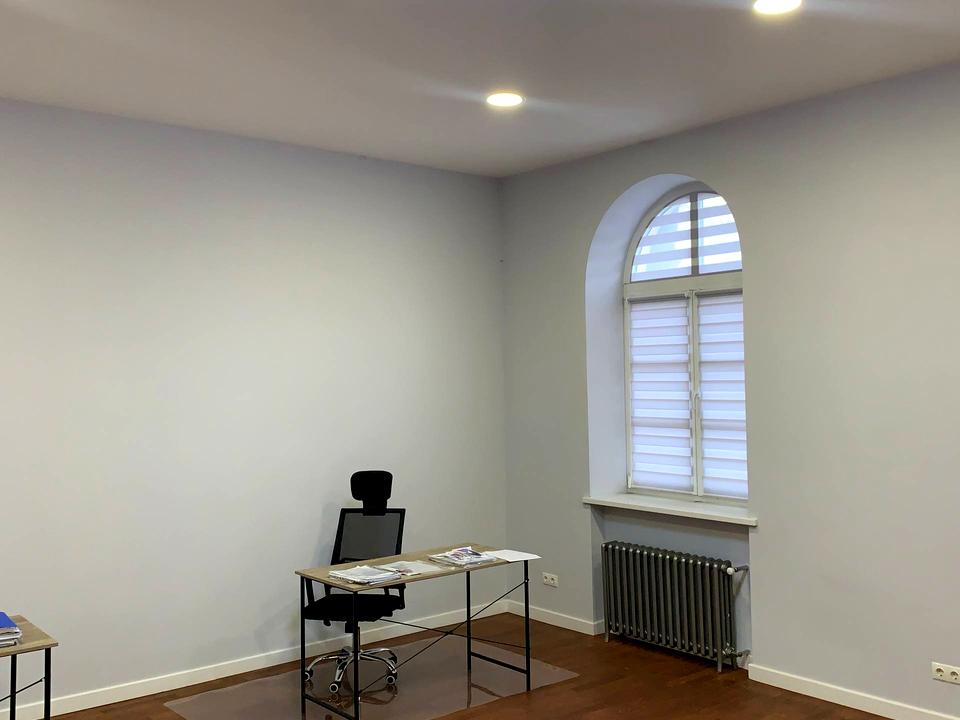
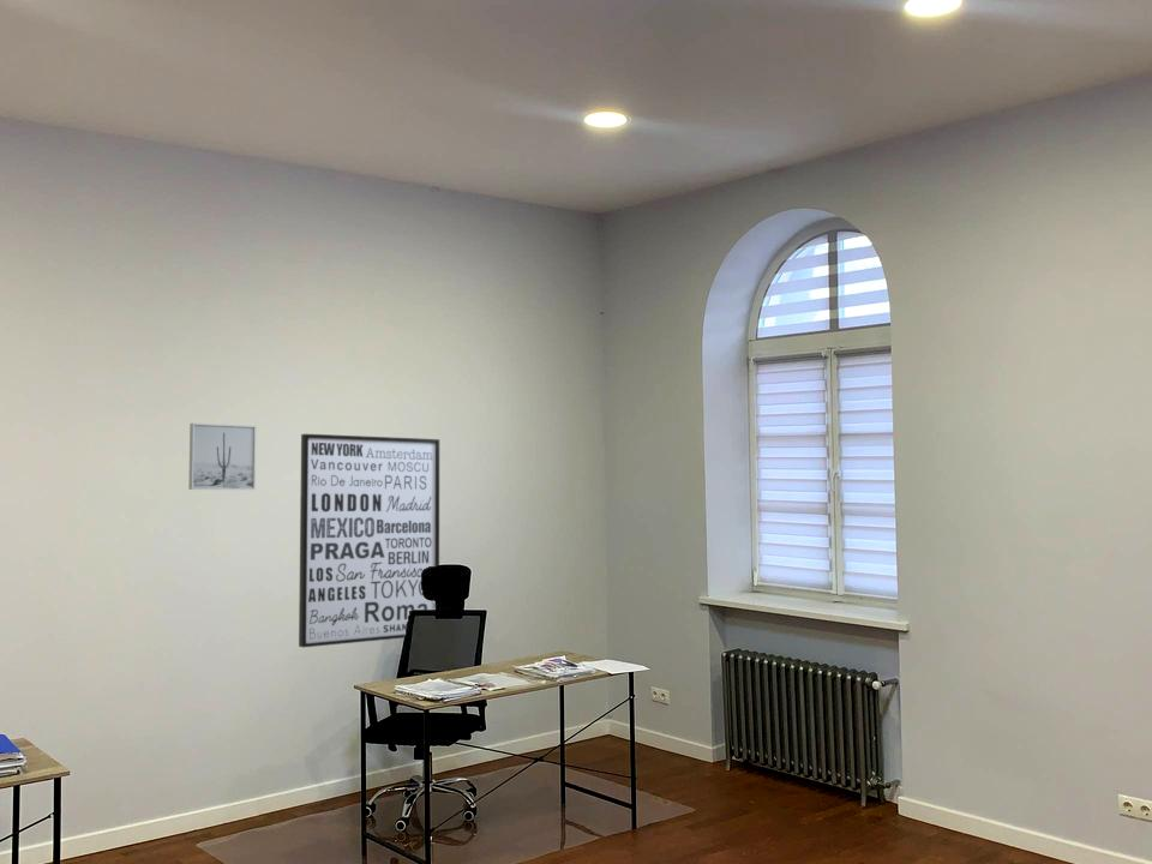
+ wall art (222, 456)
+ wall art (372, 538)
